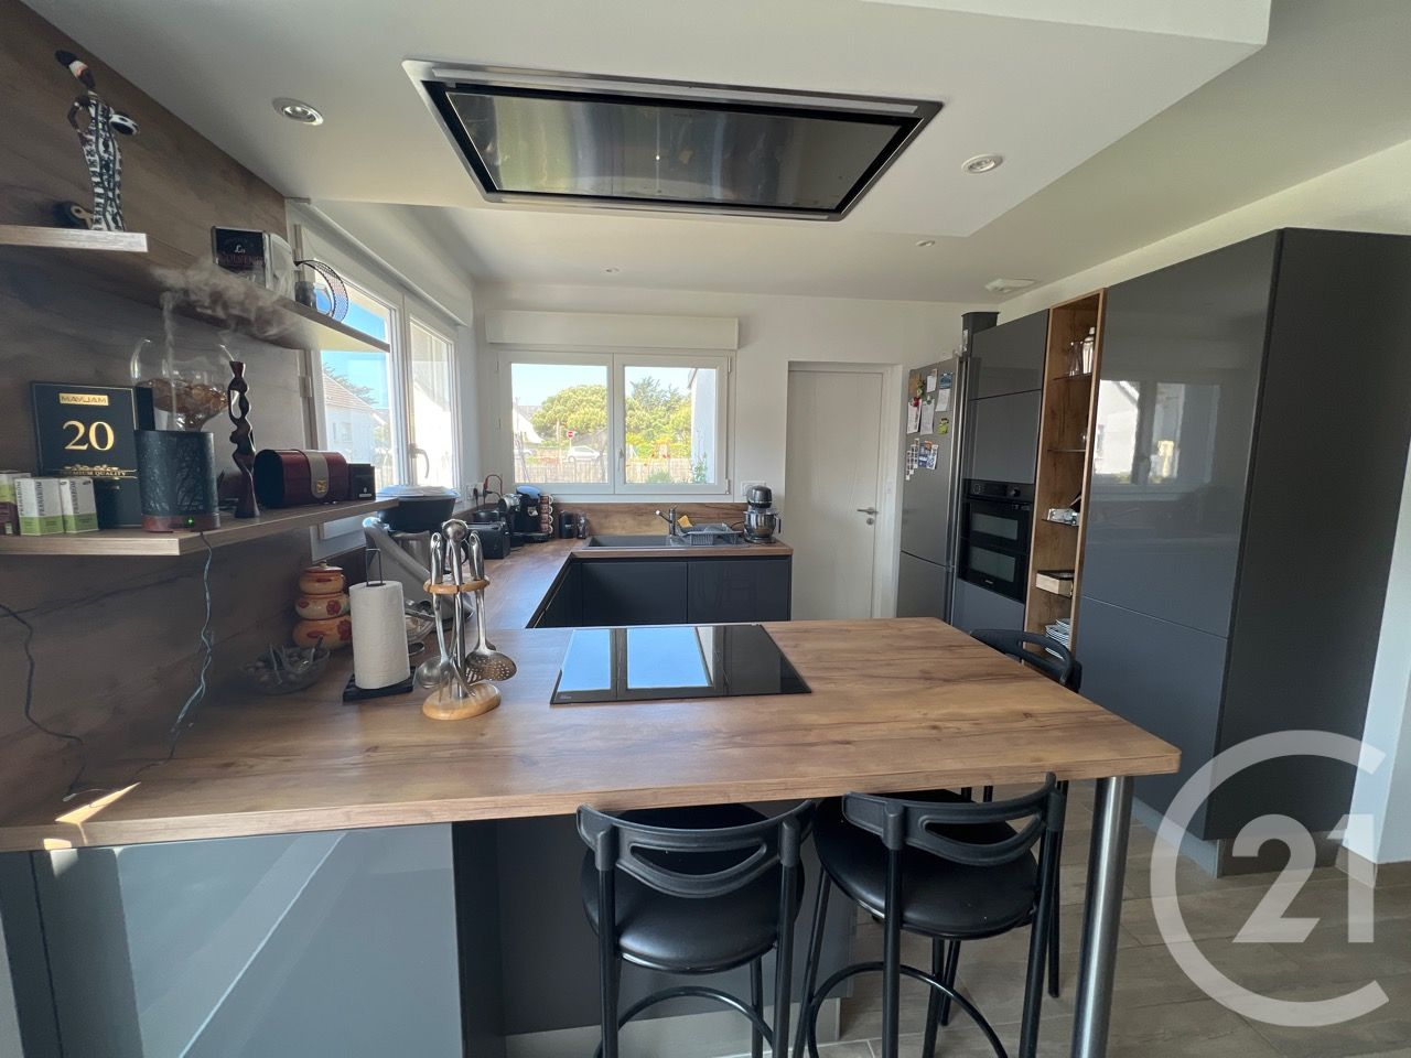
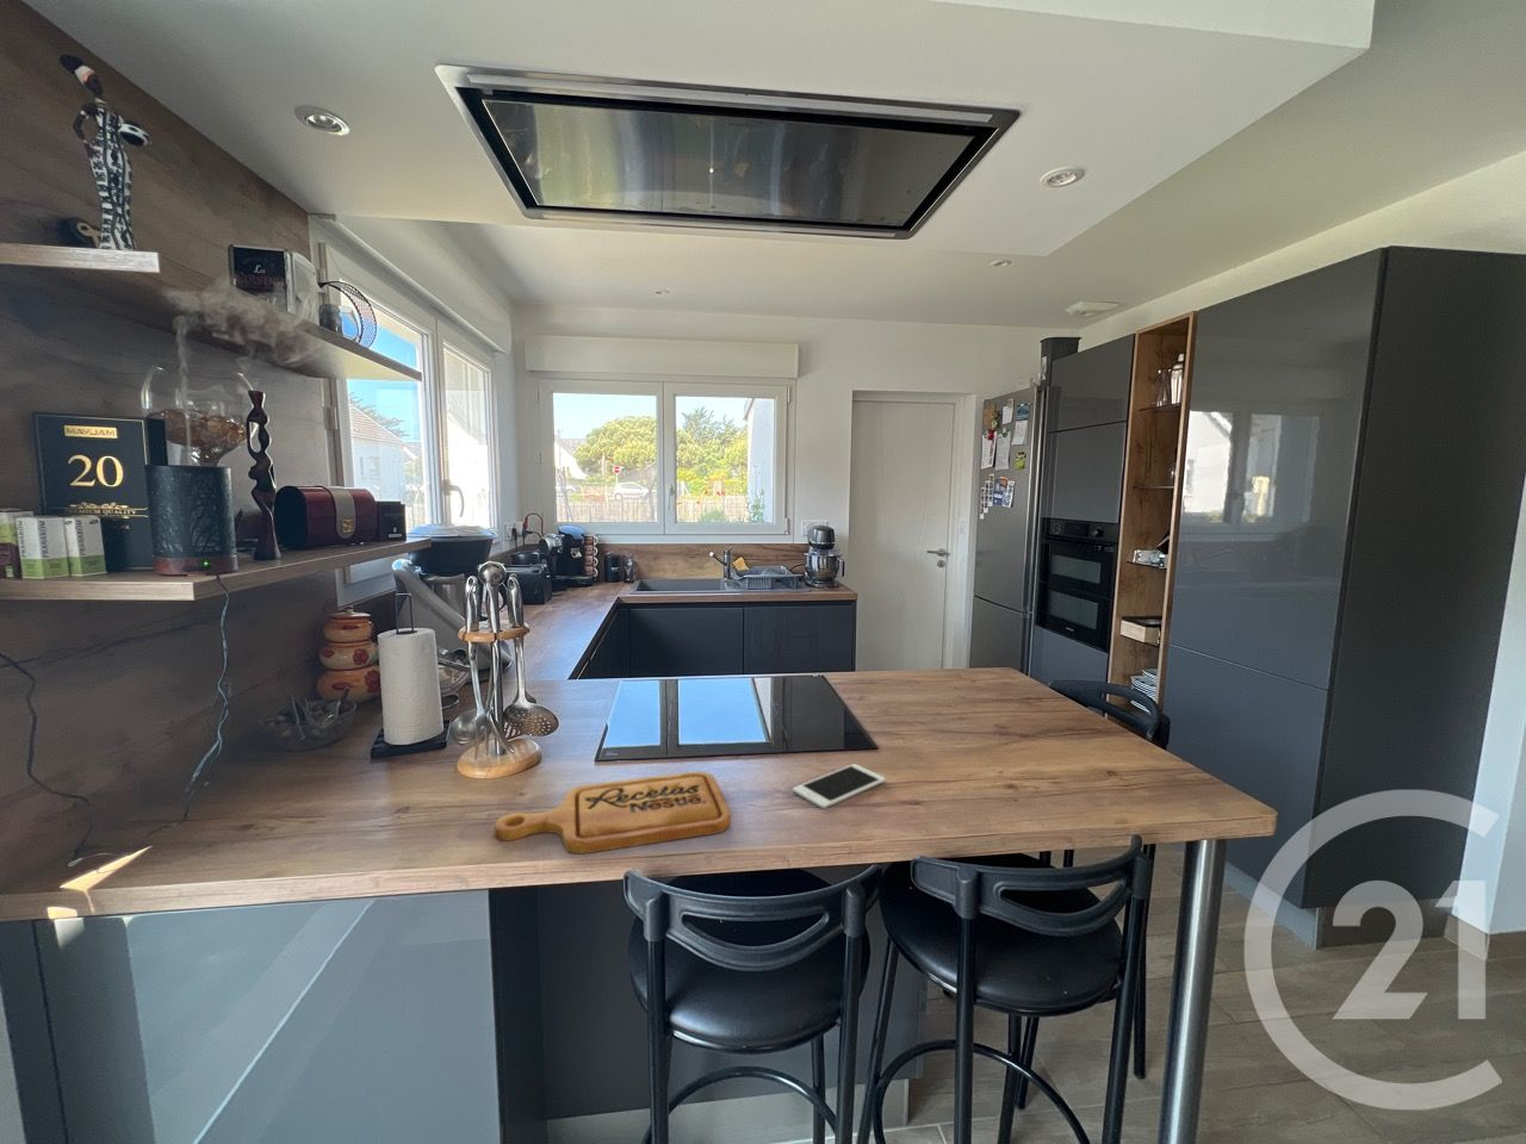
+ cutting board (614, 811)
+ cell phone (839, 785)
